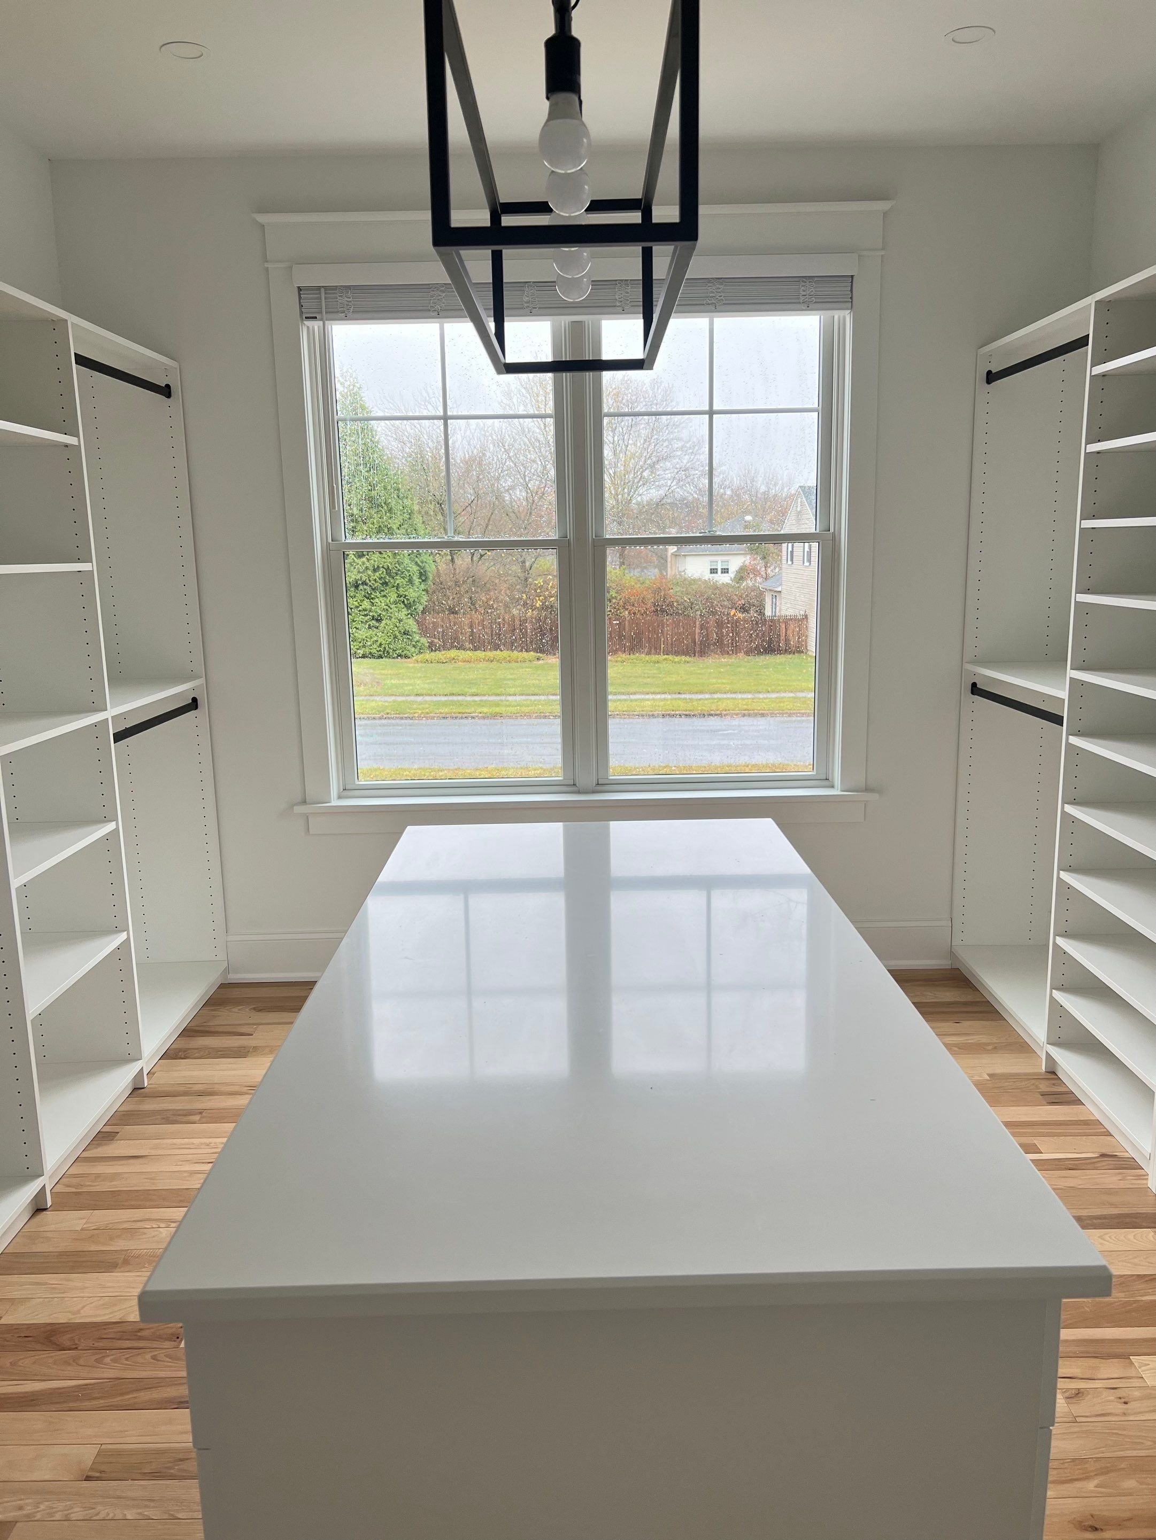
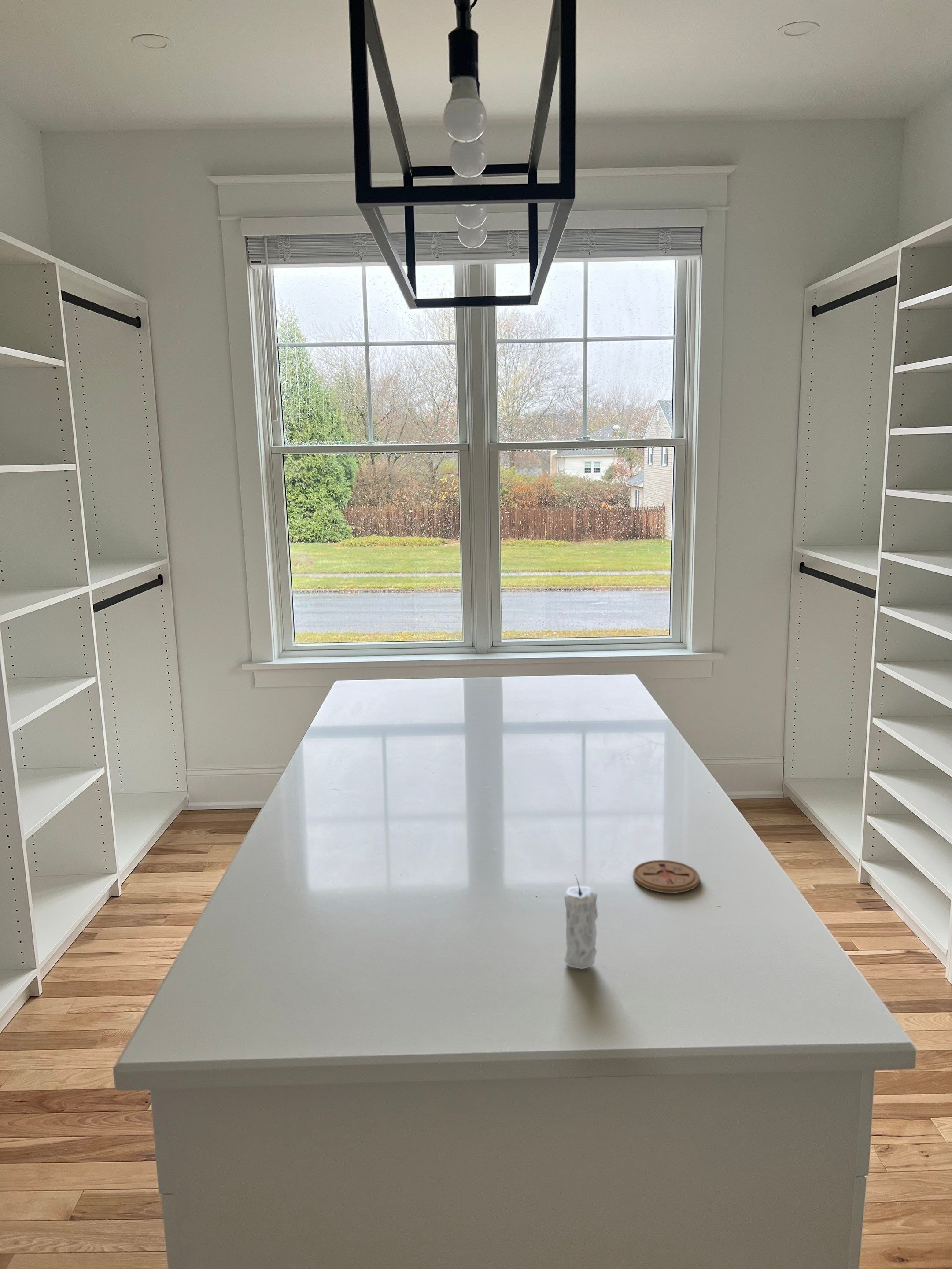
+ candle (580, 920)
+ coaster (666, 876)
